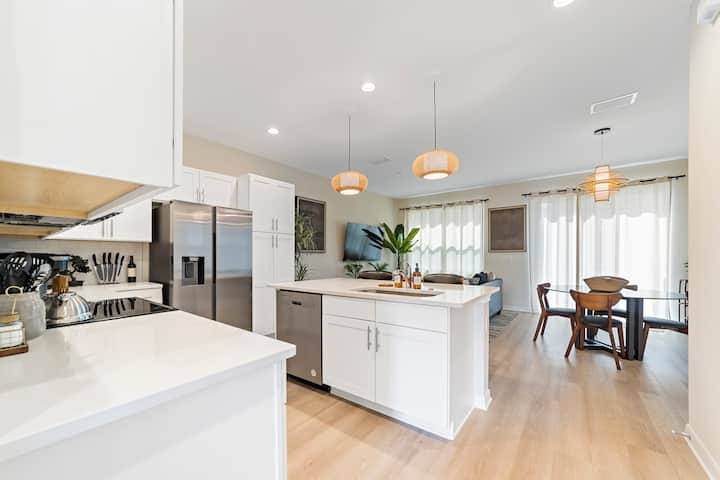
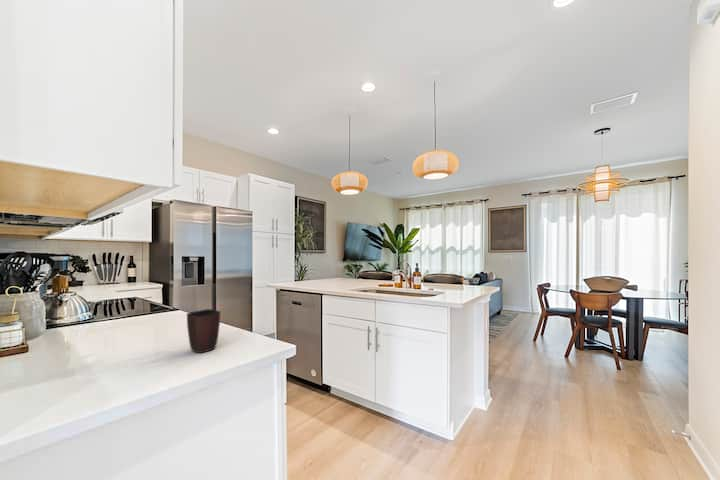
+ mug (199, 330)
